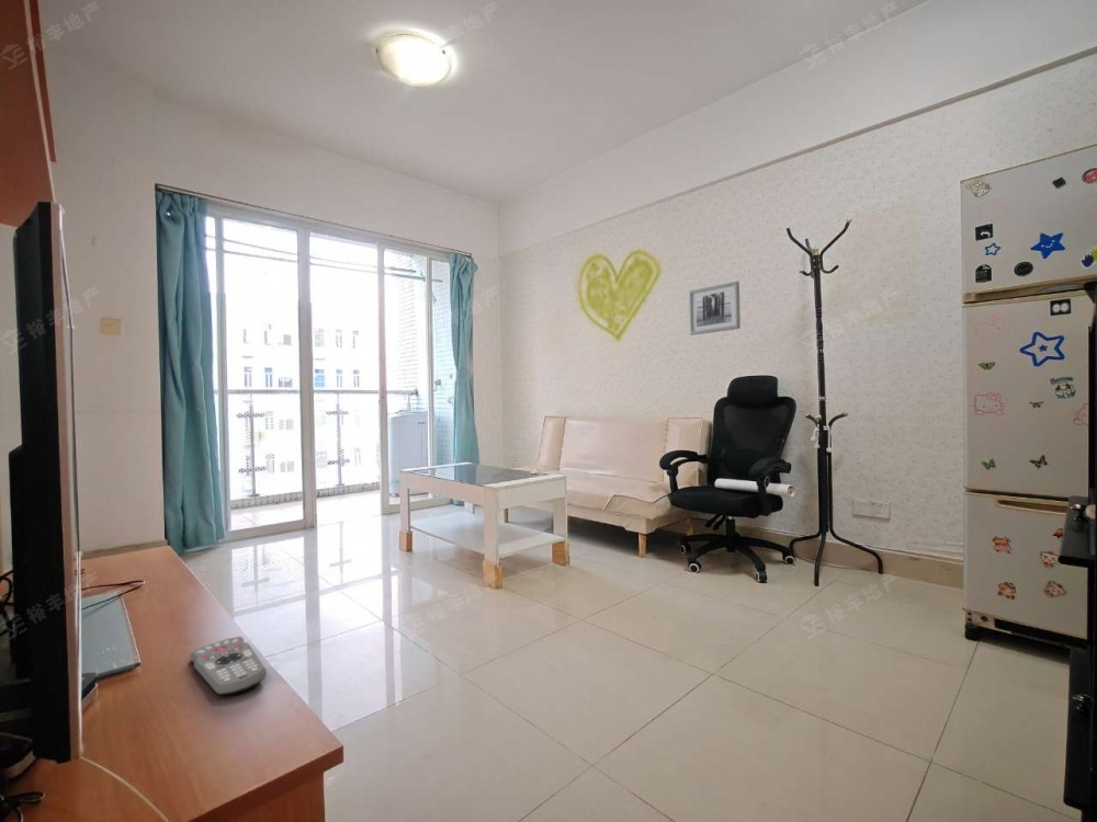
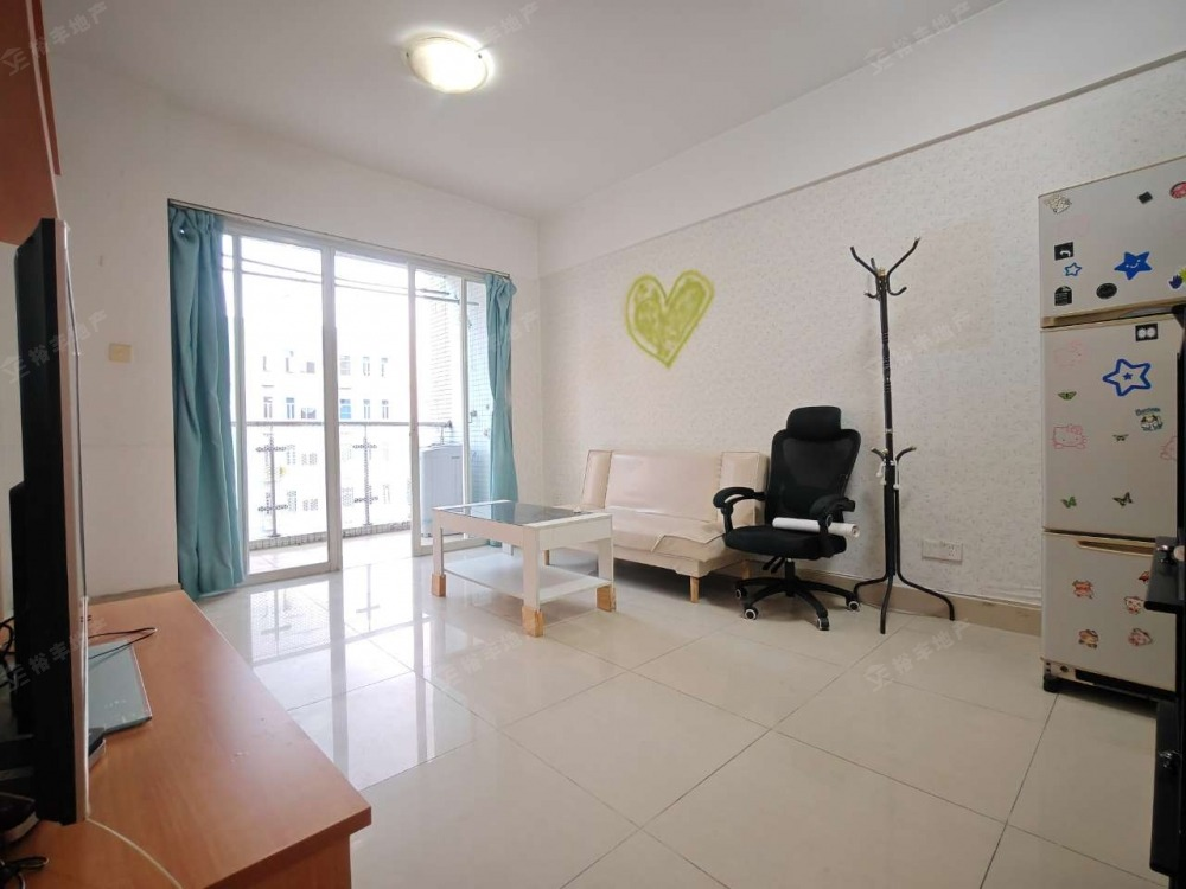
- wall art (713, 309)
- remote control (229, 664)
